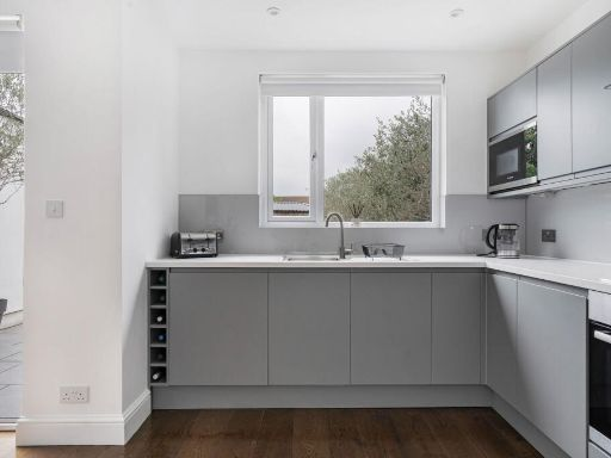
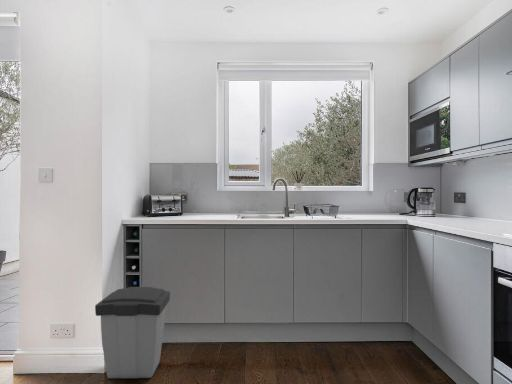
+ trash can (134, 331)
